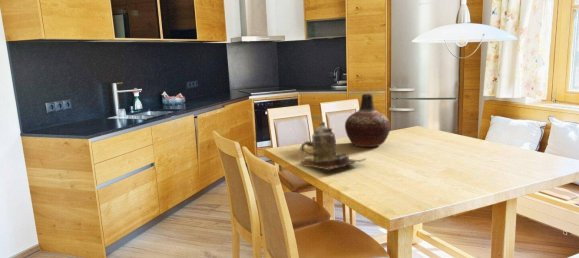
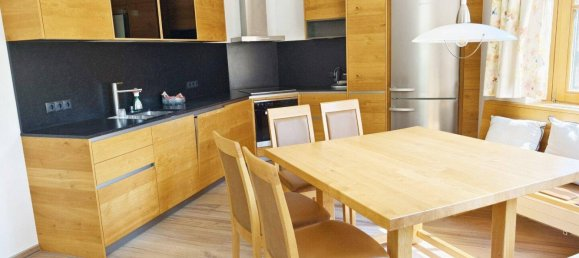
- teapot (329, 143)
- vase (367, 119)
